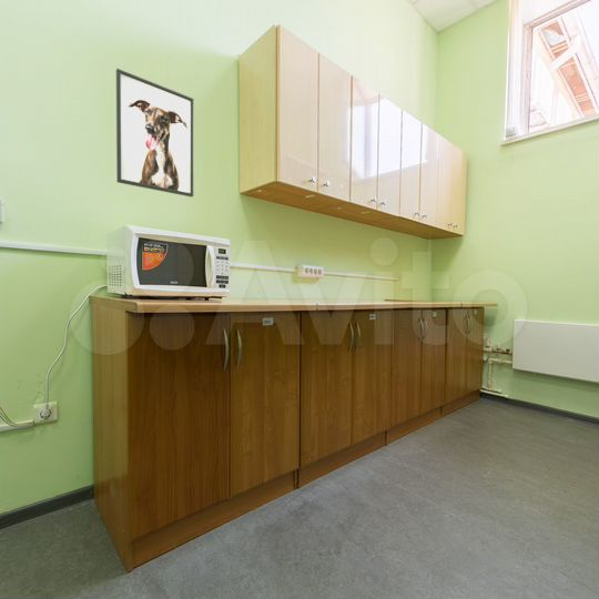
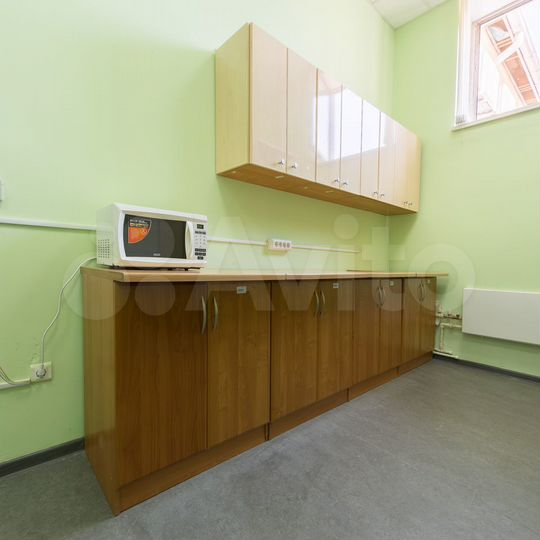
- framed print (158, 138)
